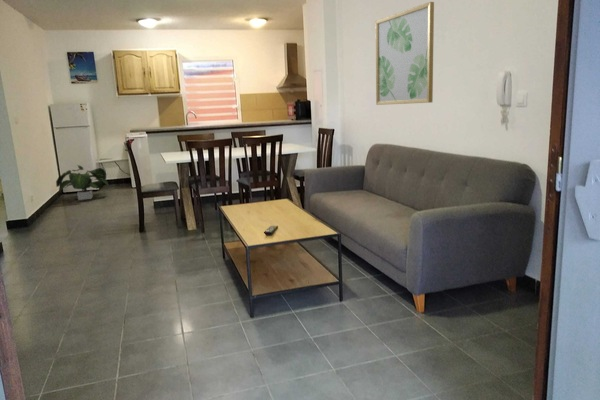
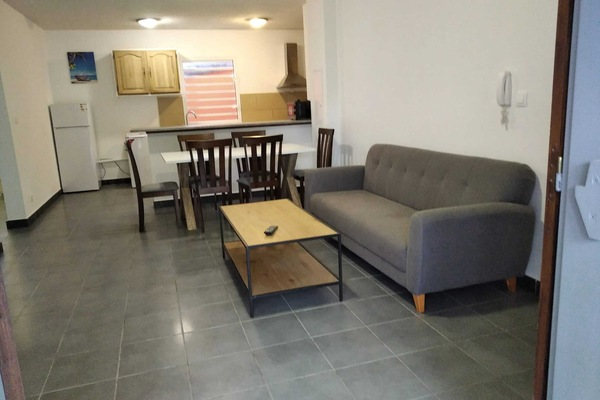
- potted plant (82, 181)
- wall art (402, 58)
